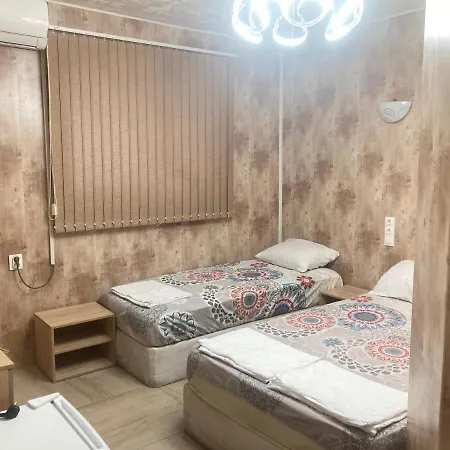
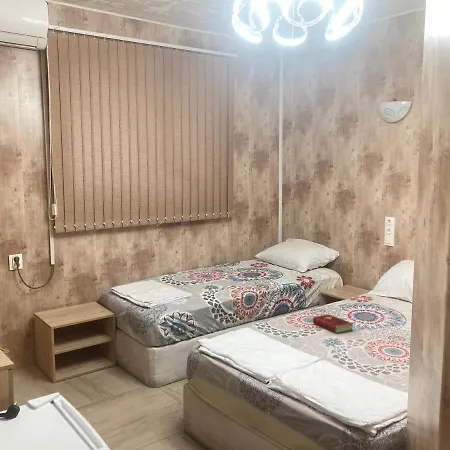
+ hardcover book (332, 323)
